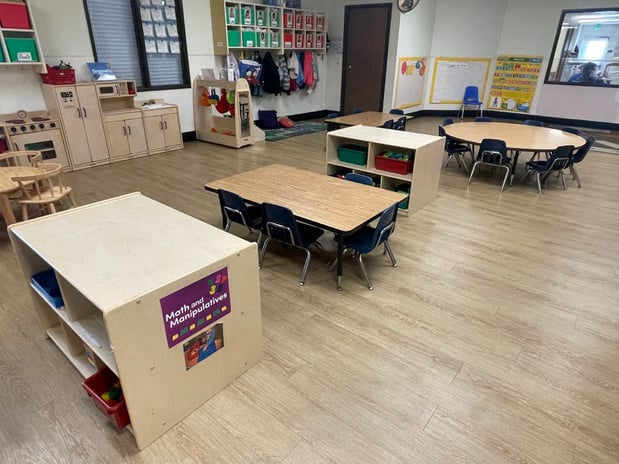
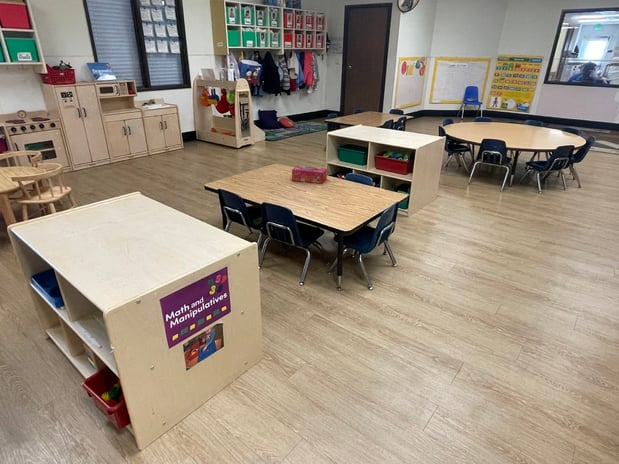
+ tissue box (309, 174)
